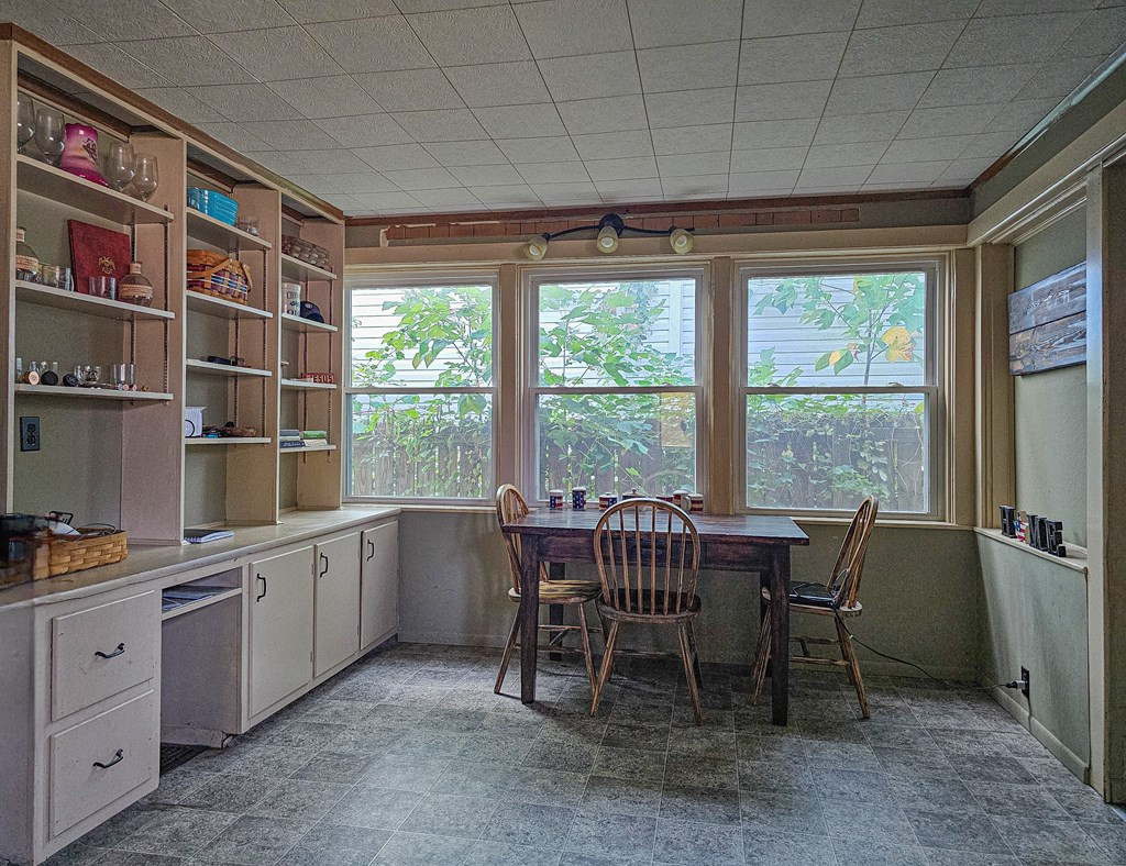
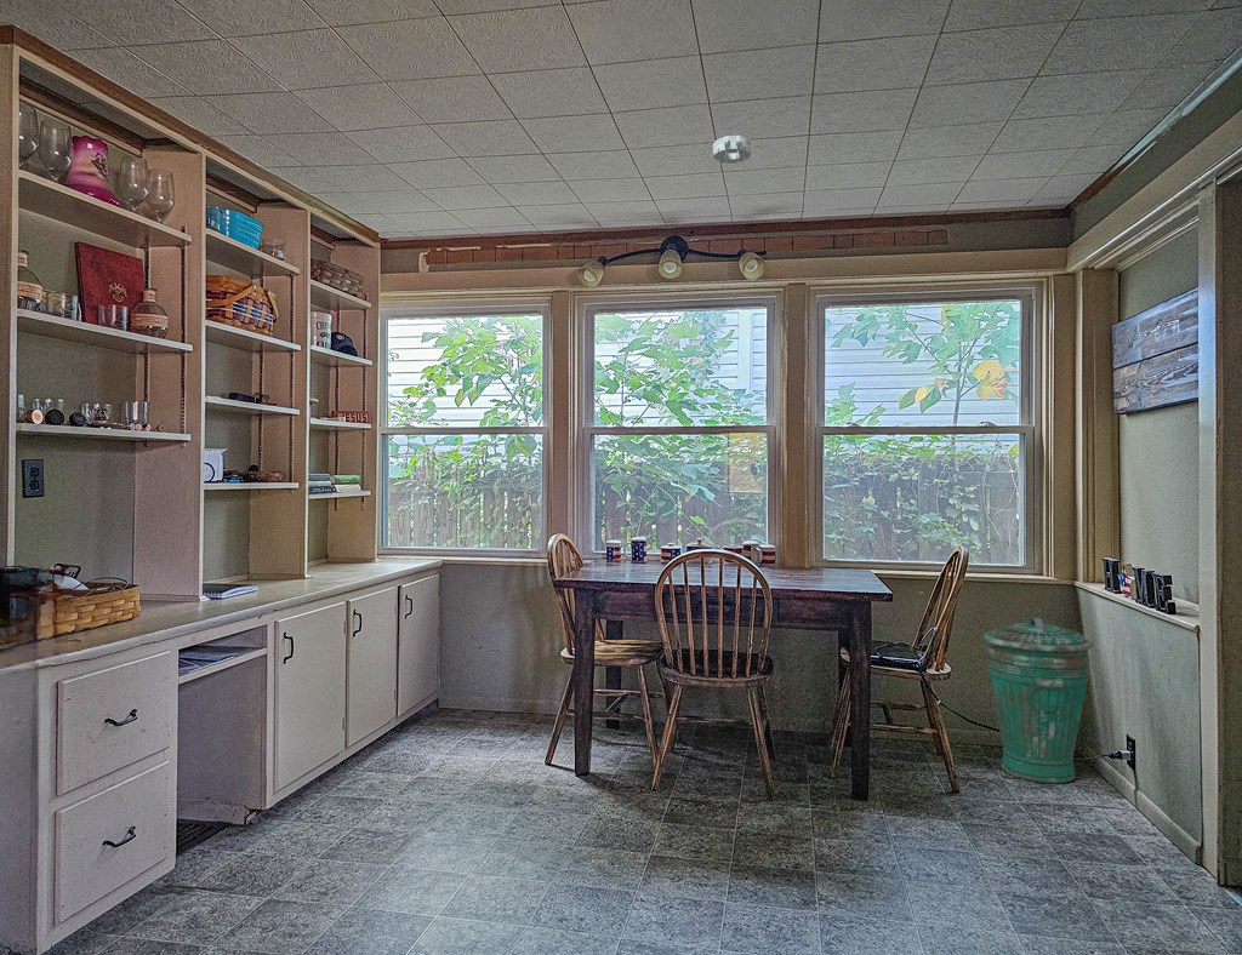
+ trash can (1037, 694)
+ smoke detector (731, 148)
